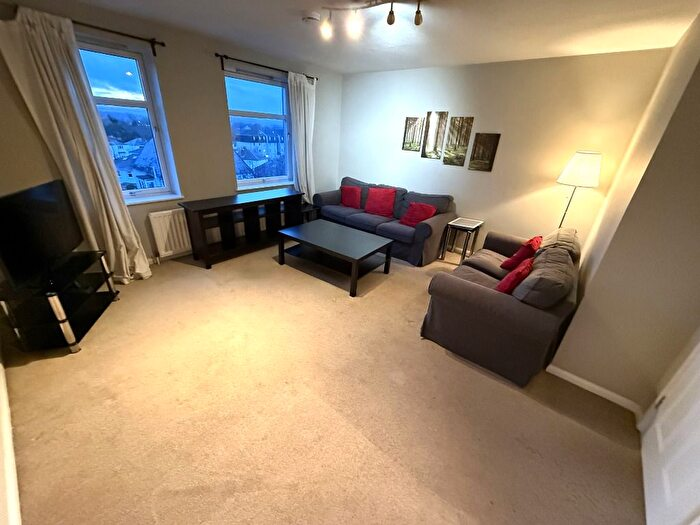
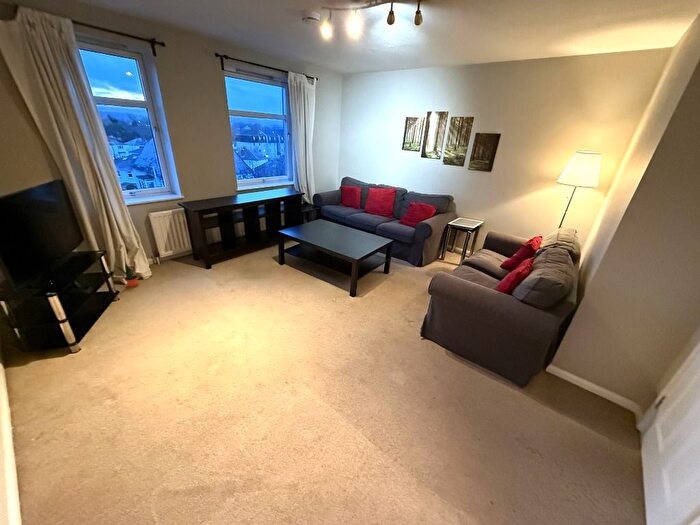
+ potted plant (127, 274)
